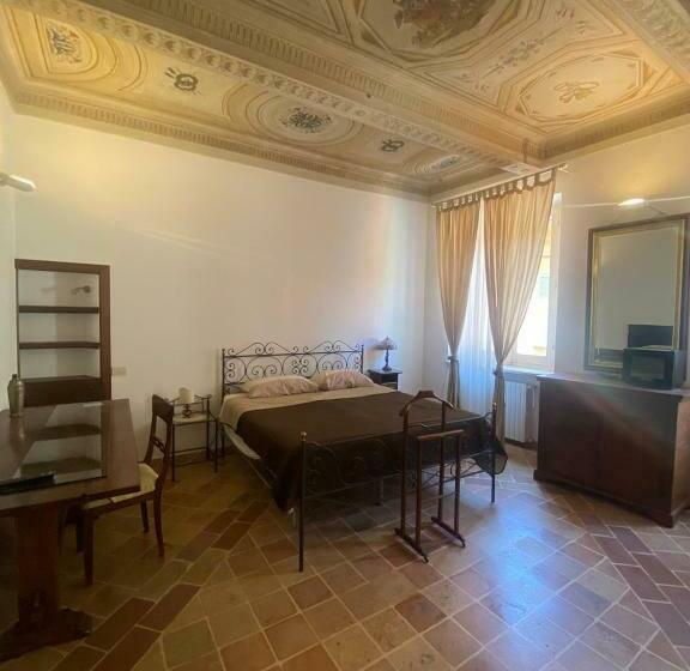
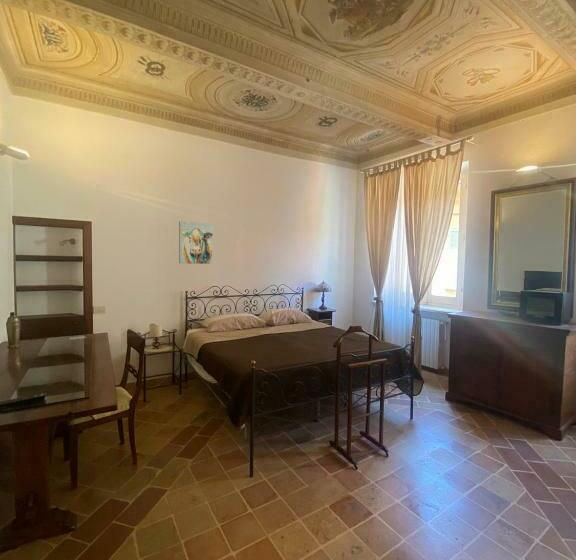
+ wall art (196, 243)
